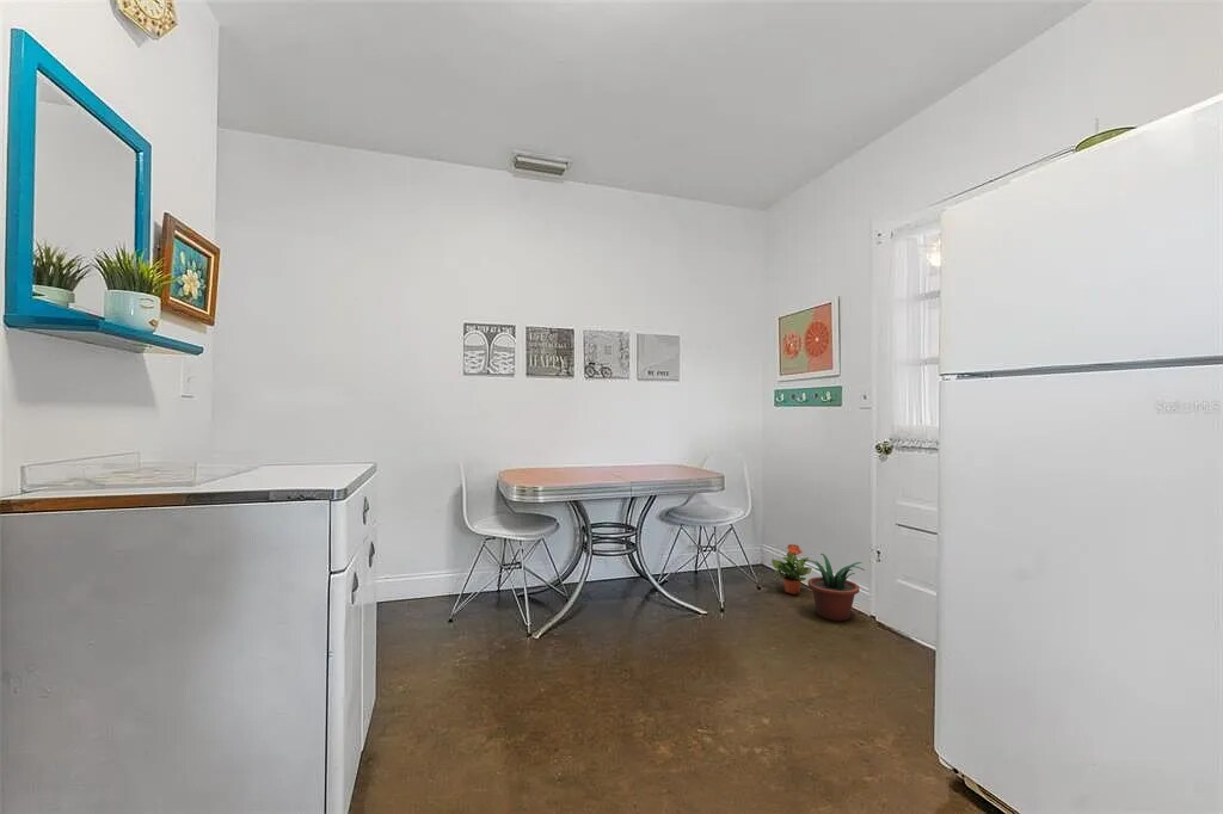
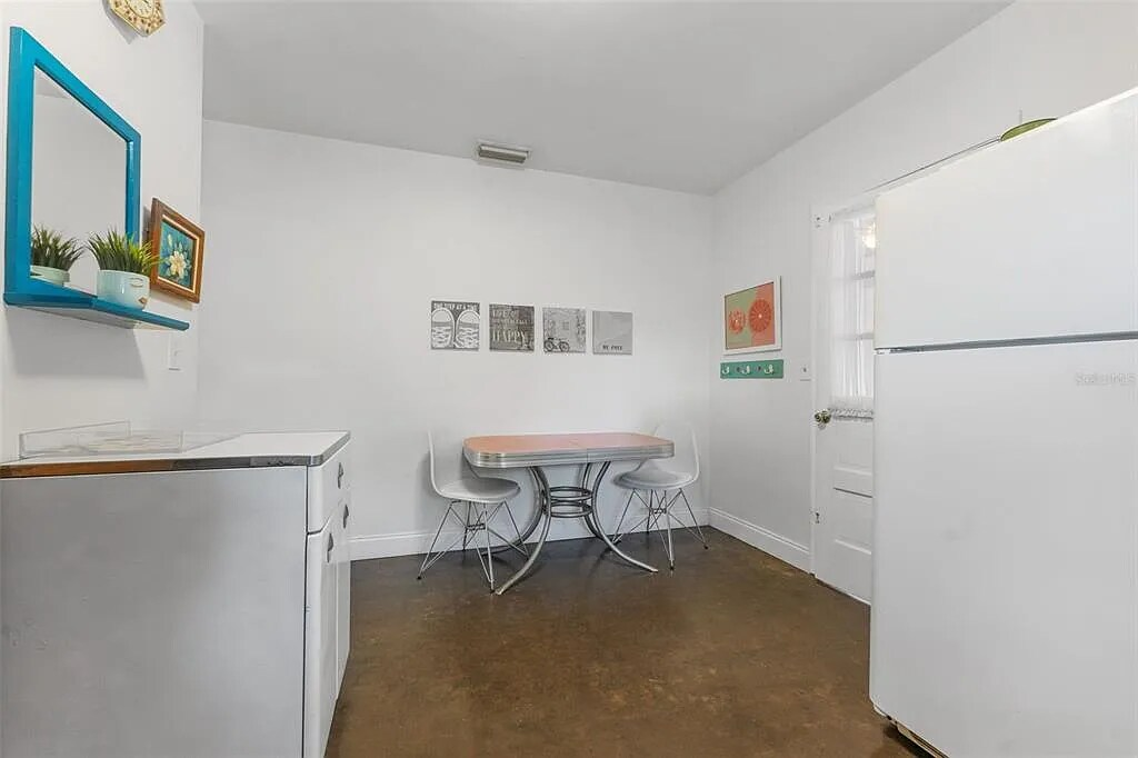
- potted plant (793, 568)
- potted plant (836, 586)
